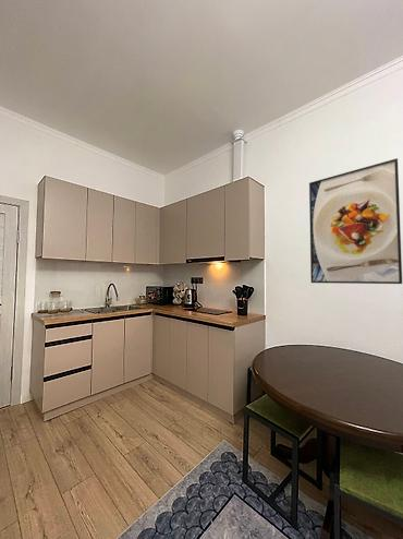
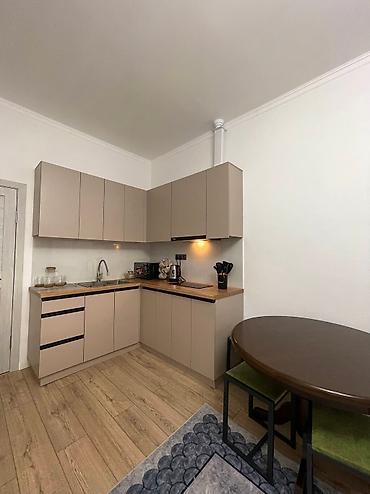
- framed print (350, 227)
